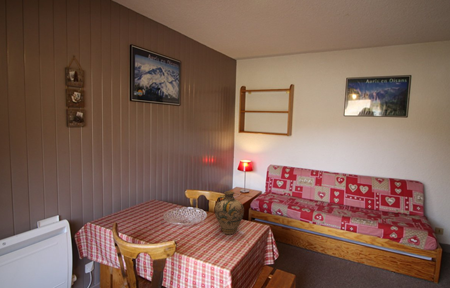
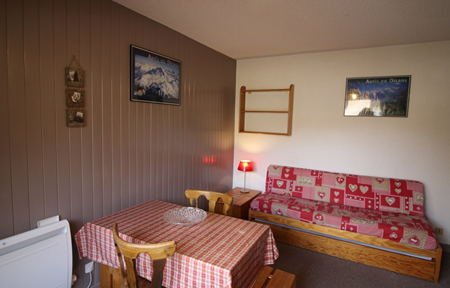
- jug (229, 212)
